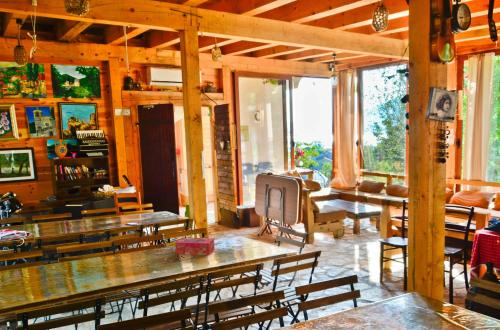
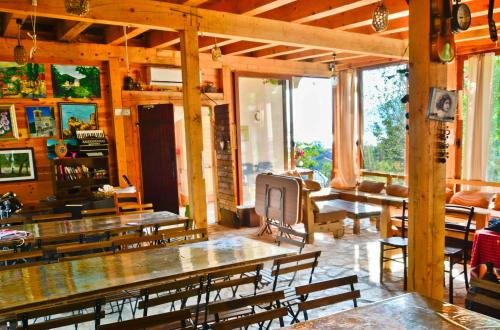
- tissue box (195, 246)
